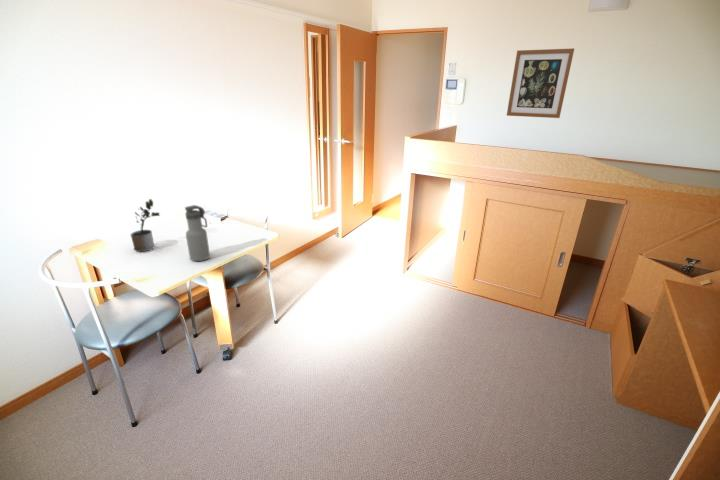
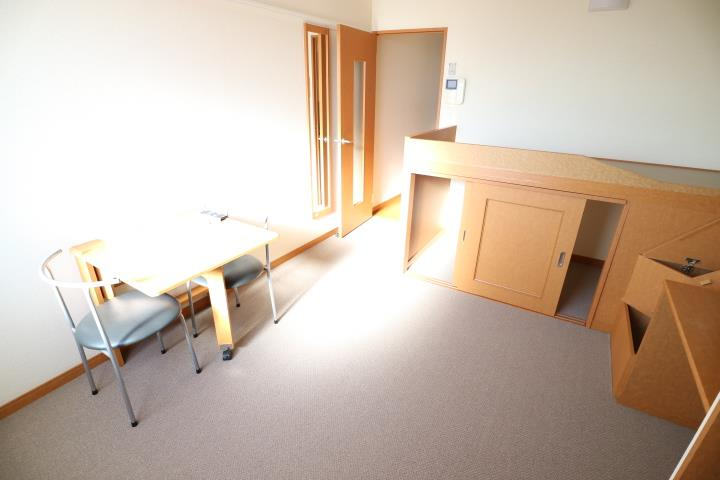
- potted plant (143, 225)
- water bottle (196, 232)
- wall art (538, 84)
